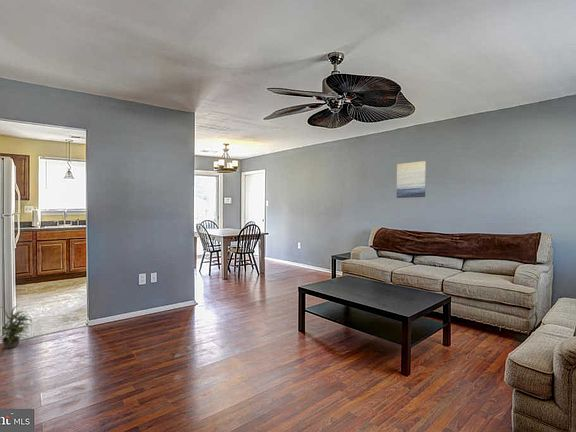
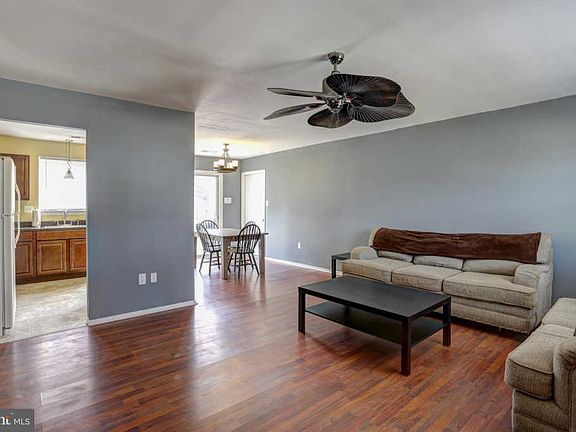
- wall art (410, 180)
- potted plant (15, 326)
